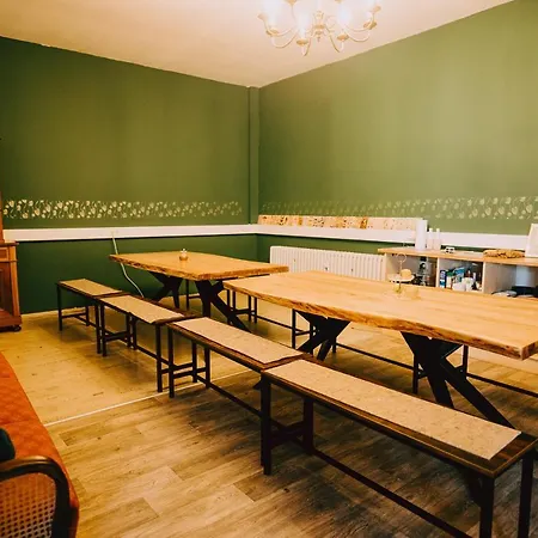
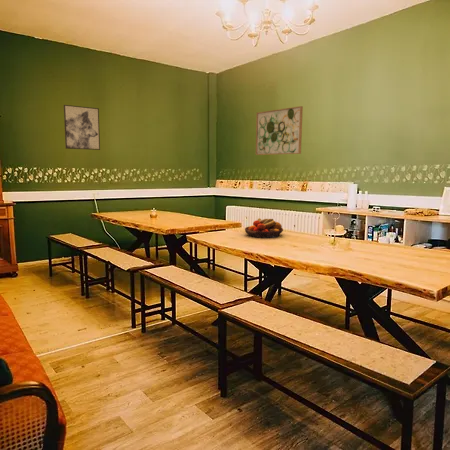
+ wall art (82, 128)
+ wall art (277, 132)
+ fruit bowl (263, 226)
